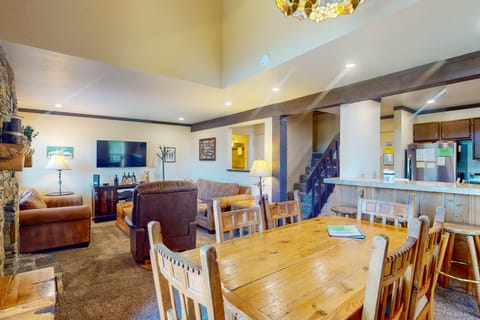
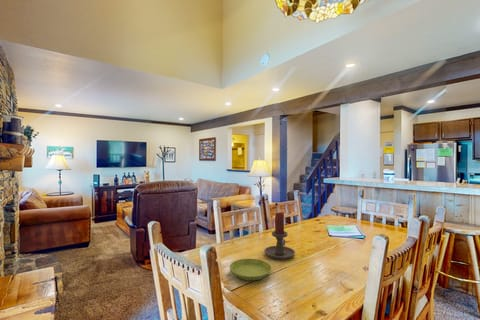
+ candle holder (280, 232)
+ saucer (250, 269)
